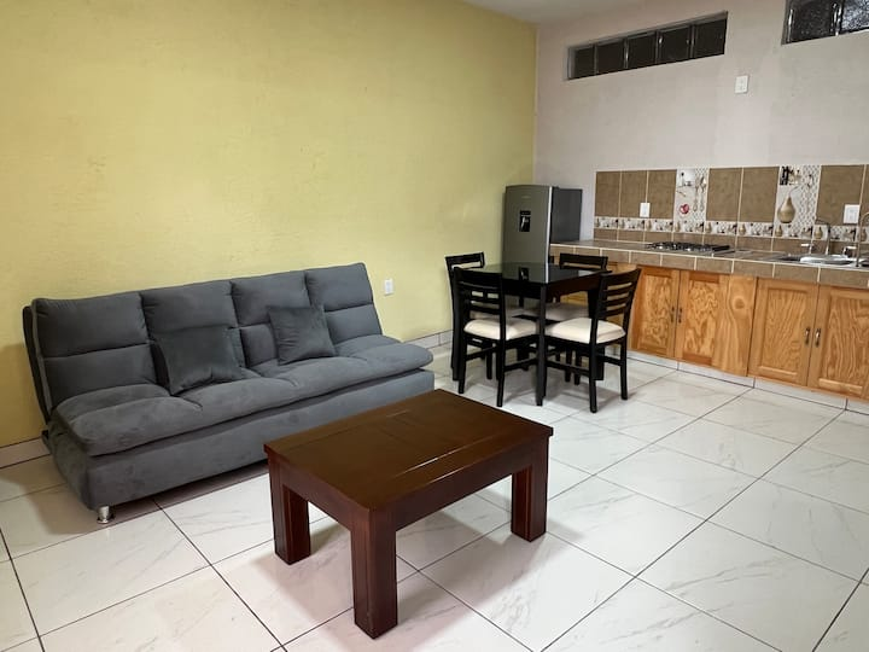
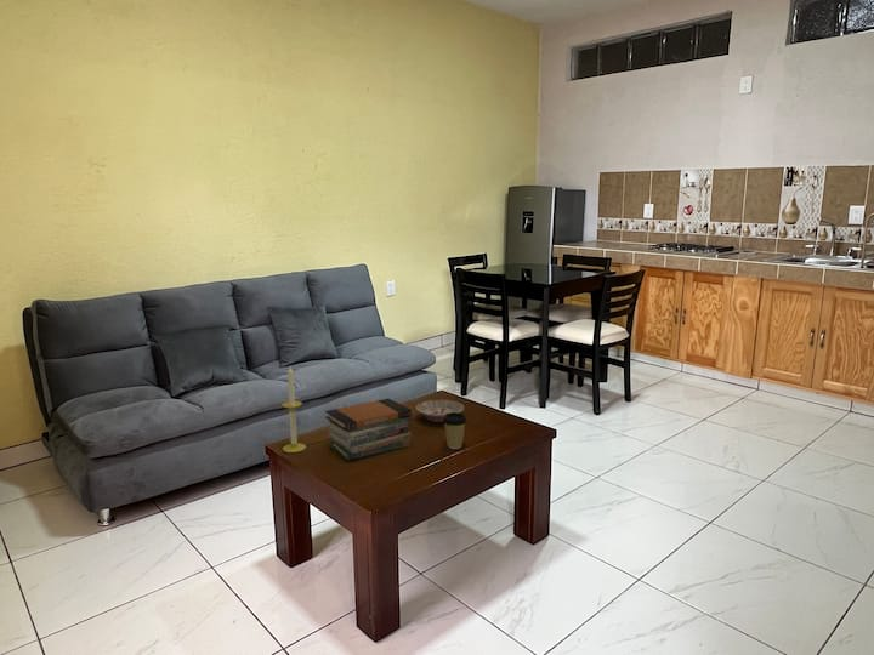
+ coffee cup (454, 431)
+ candle (291, 406)
+ book stack (369, 428)
+ bowl (439, 412)
